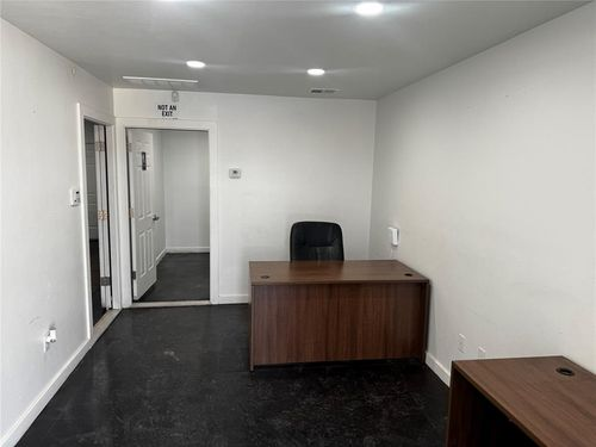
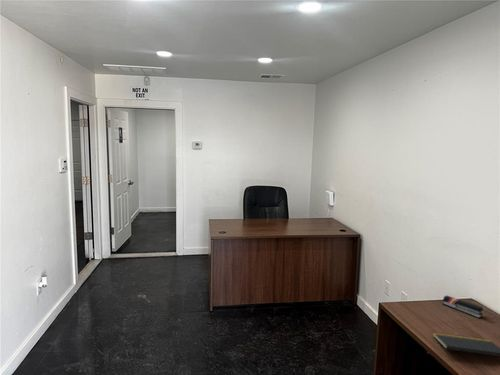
+ notepad (468, 344)
+ stapler (462, 305)
